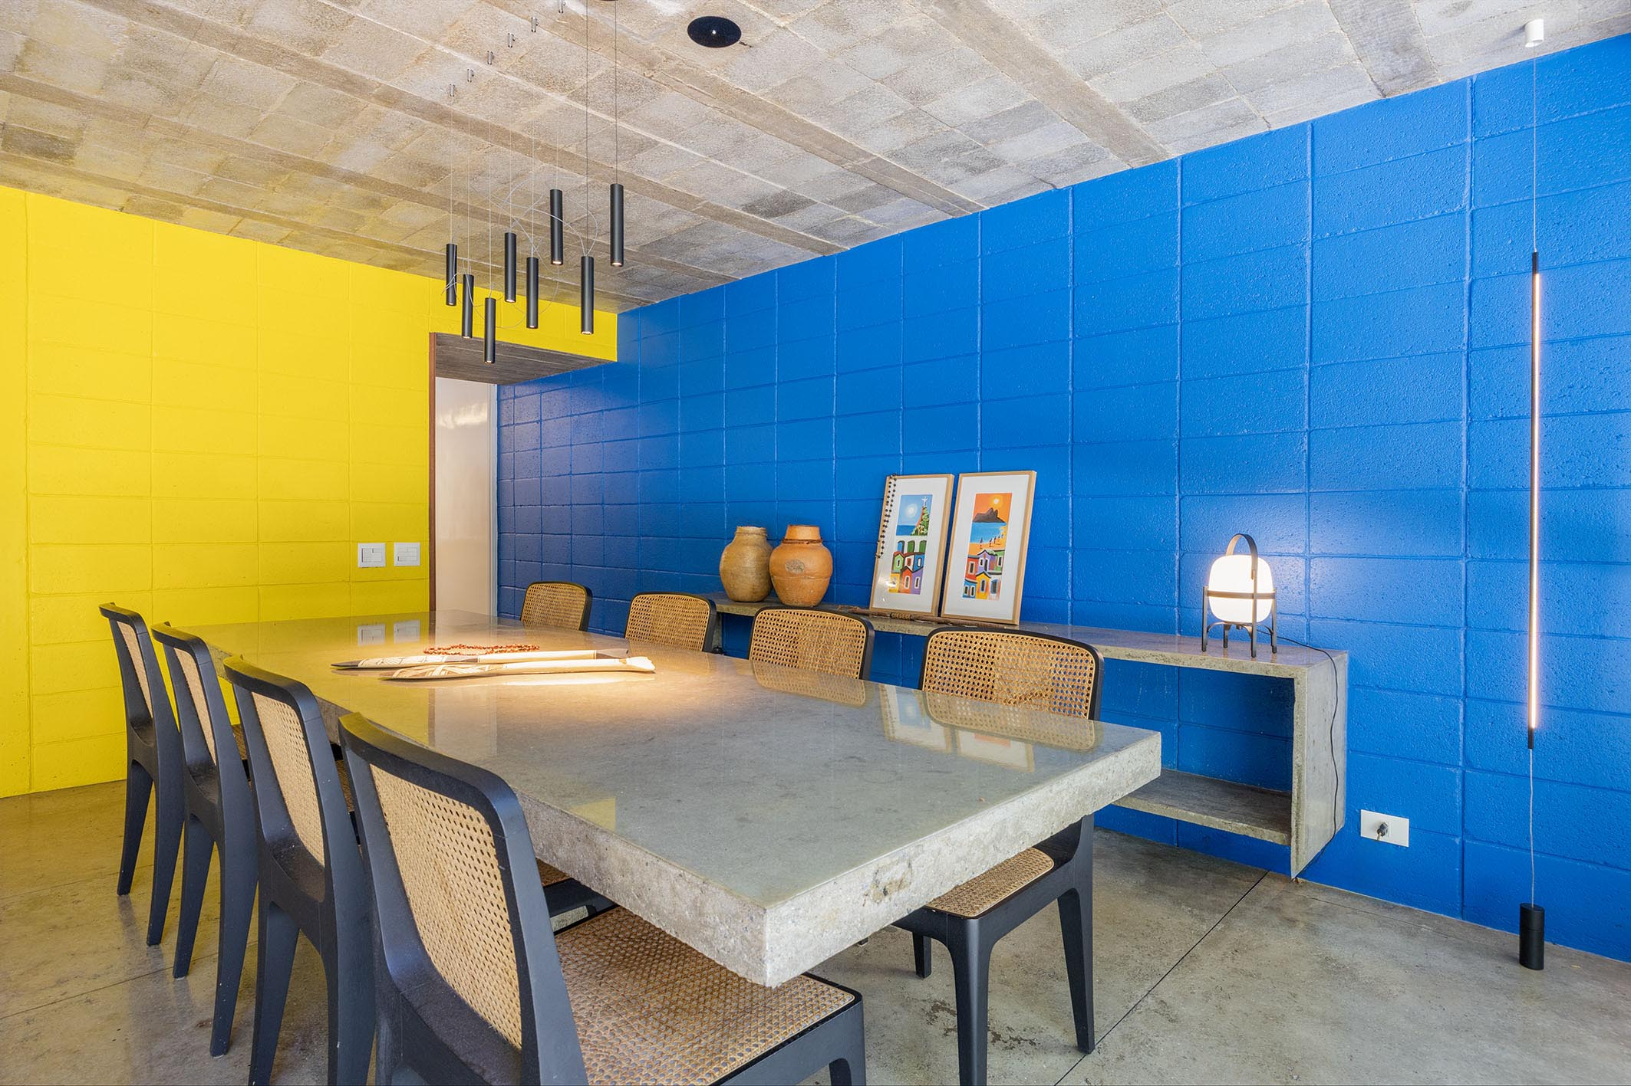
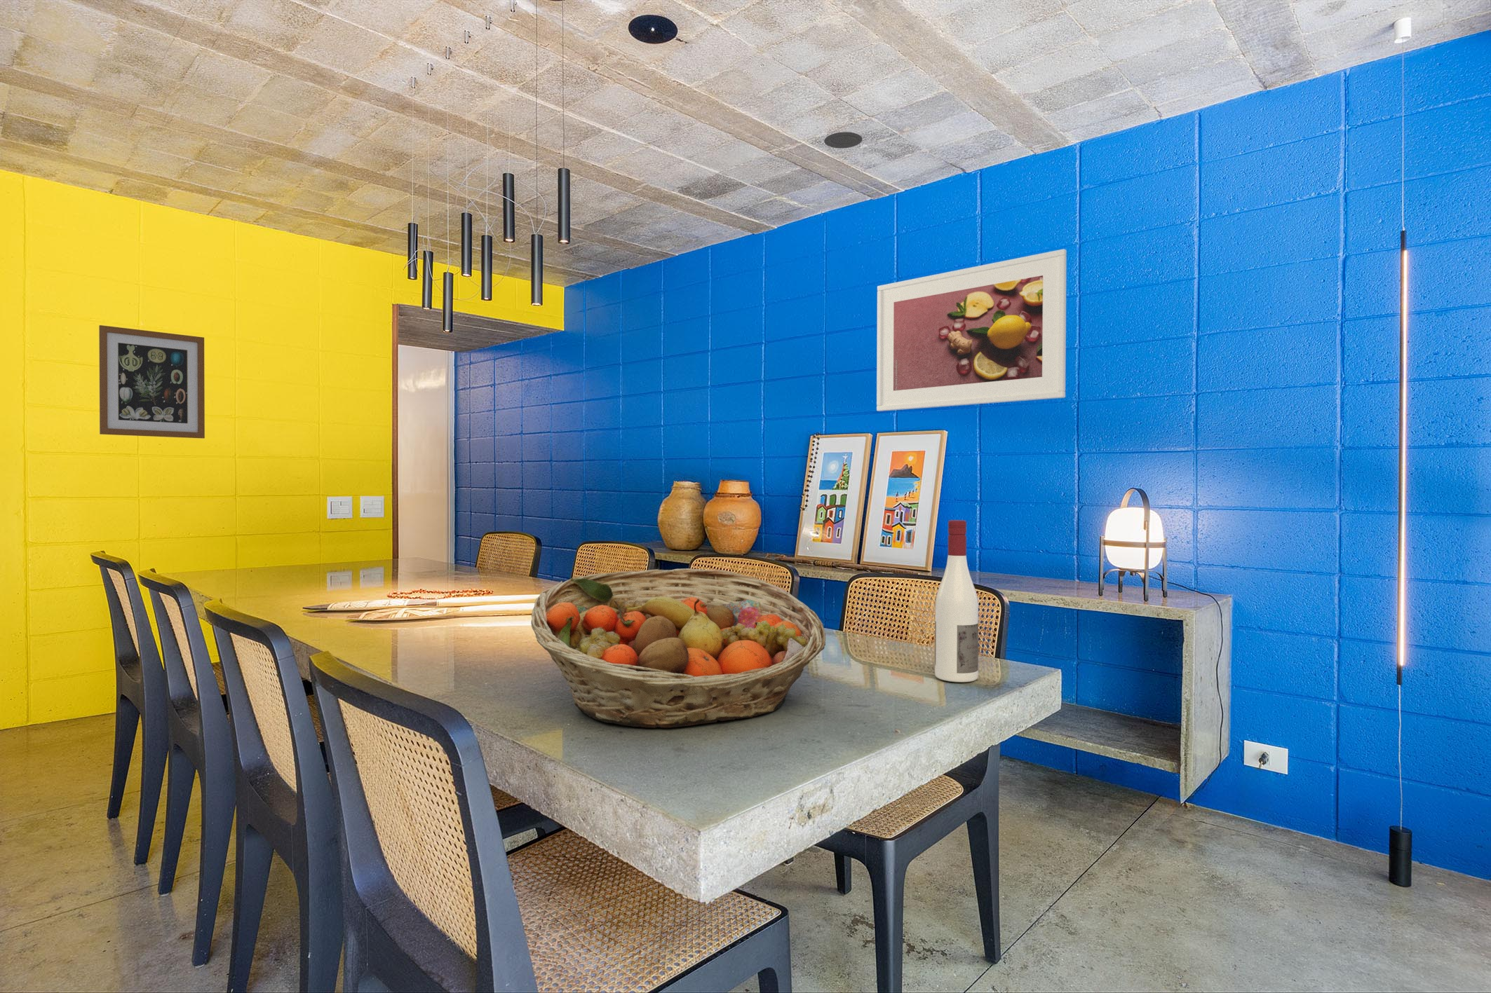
+ recessed light (842, 137)
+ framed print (963, 337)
+ fruit basket (681, 639)
+ wall art (154, 385)
+ alcohol (957, 600)
